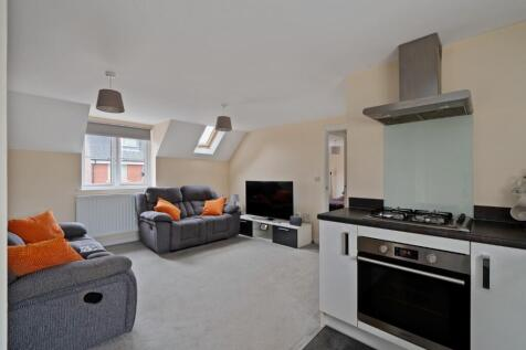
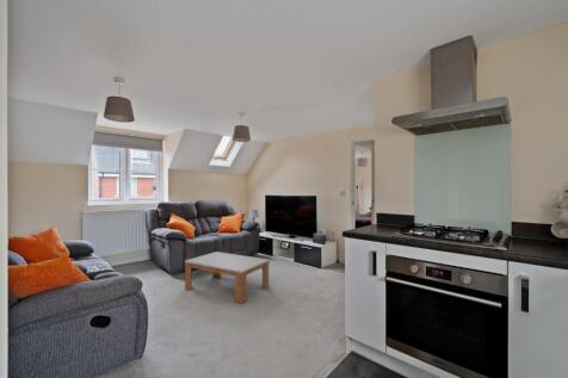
+ coffee table (227, 273)
